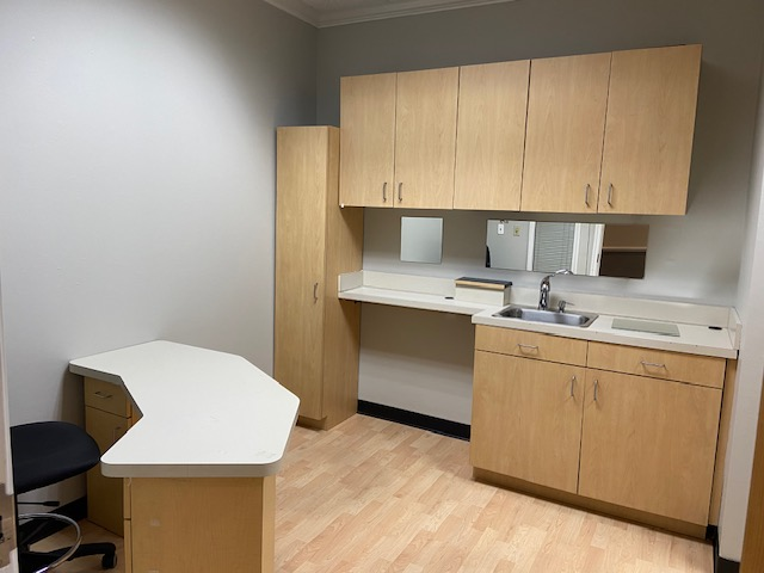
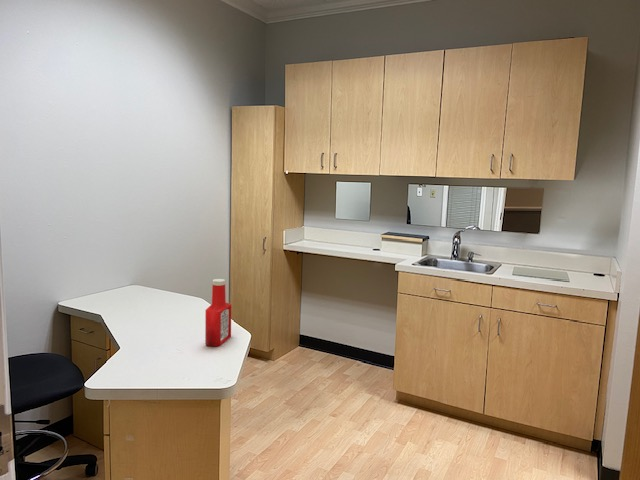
+ soap bottle (218, 310)
